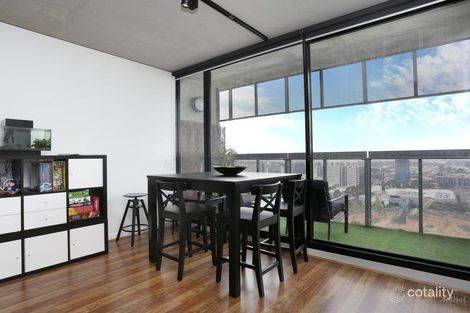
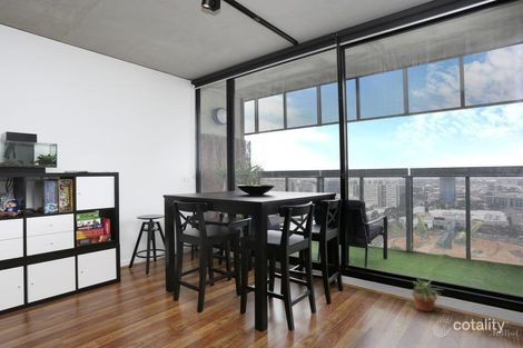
+ potted plant (424, 294)
